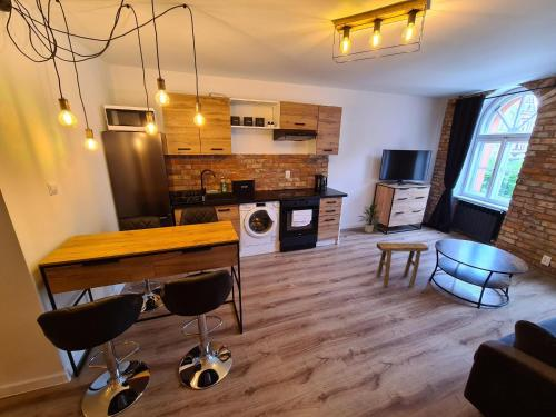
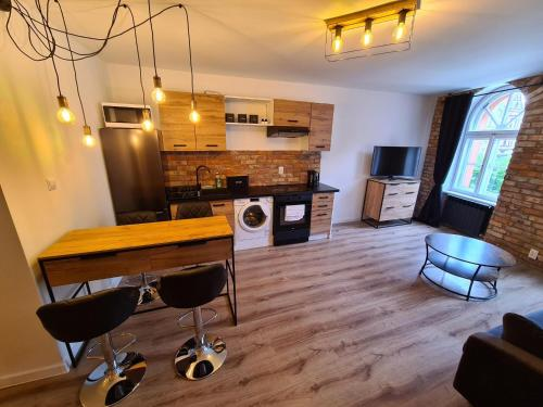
- stool (406, 264)
- indoor plant (370, 218)
